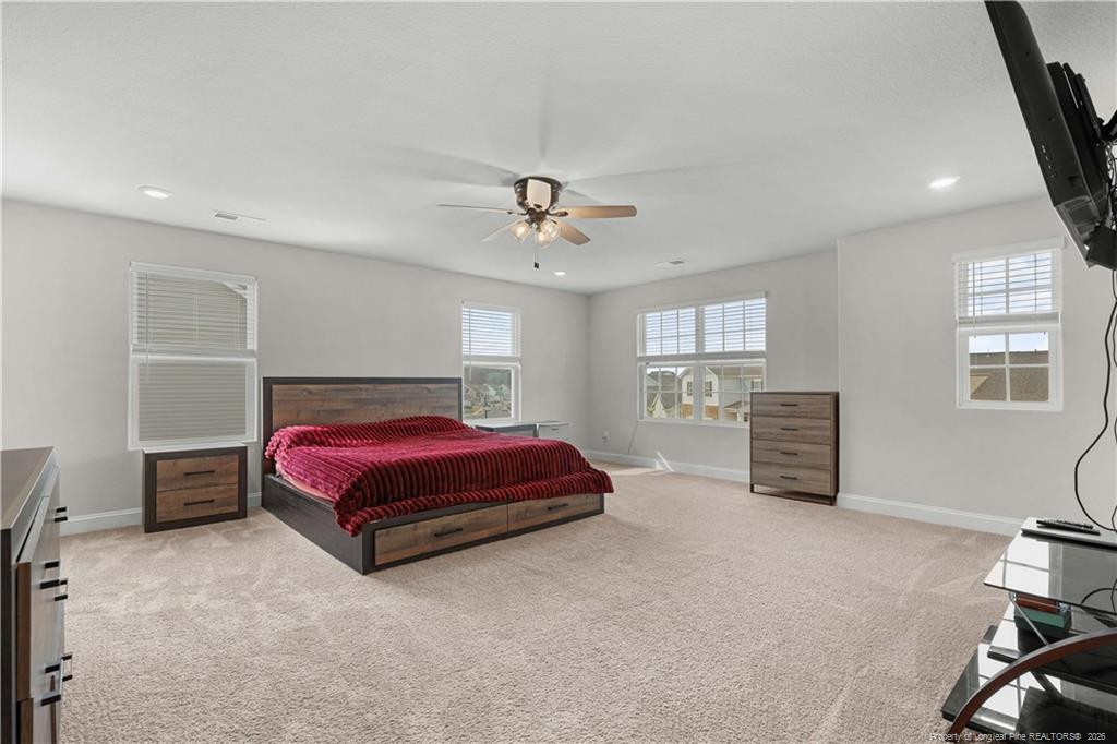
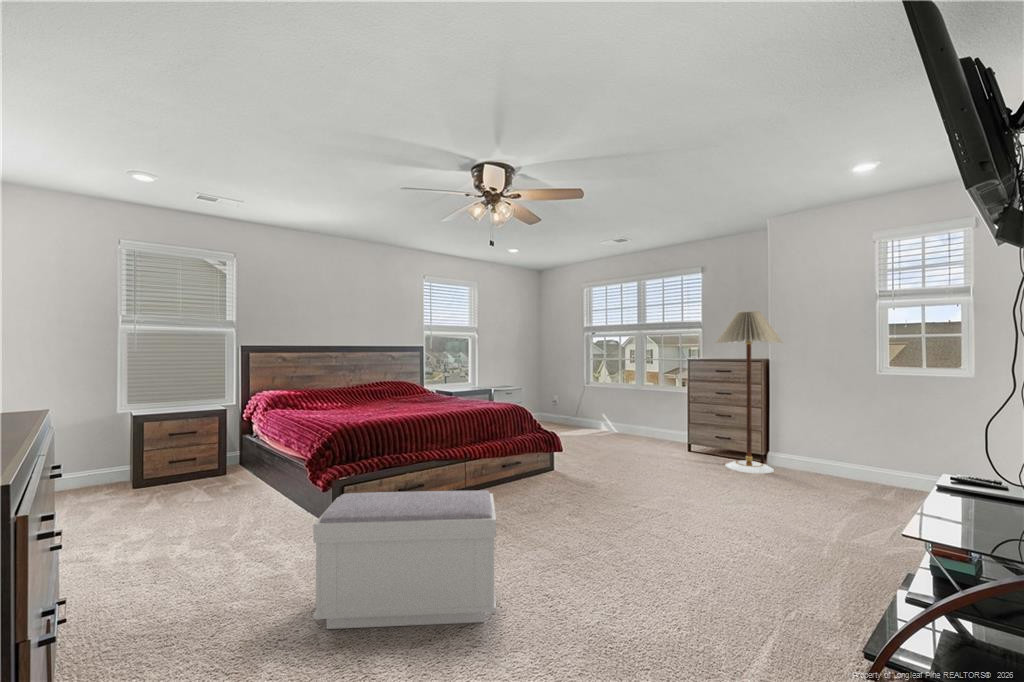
+ bench (411, 552)
+ floor lamp (748, 389)
